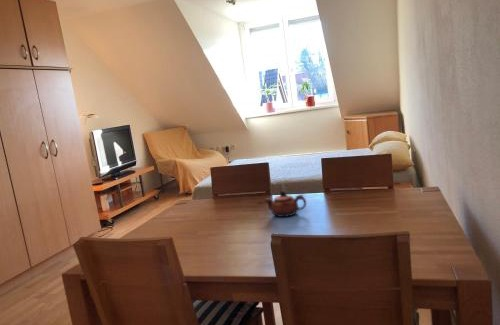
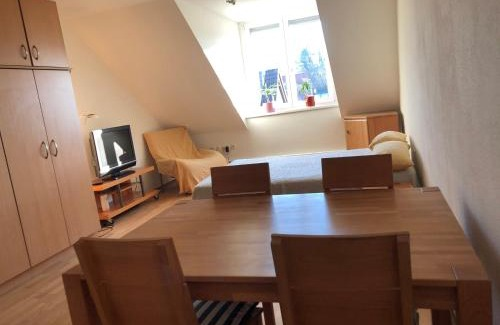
- teapot (285, 202)
